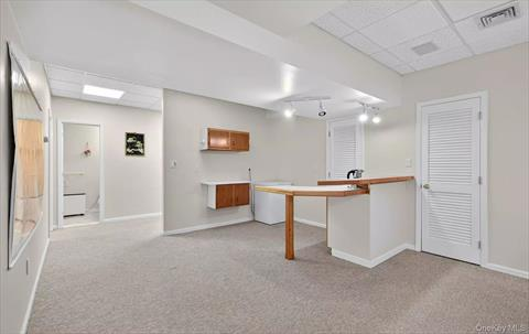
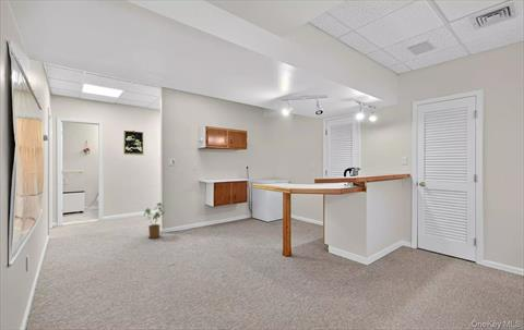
+ house plant (156, 220)
